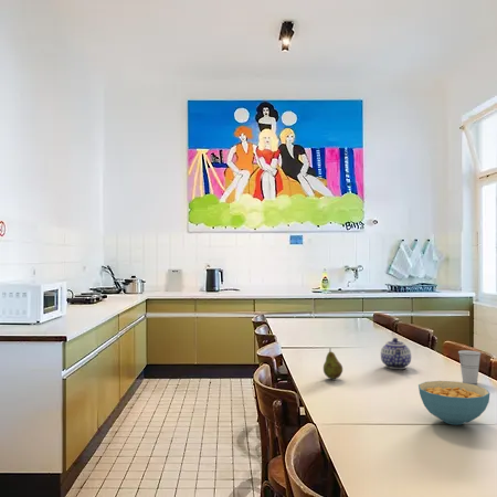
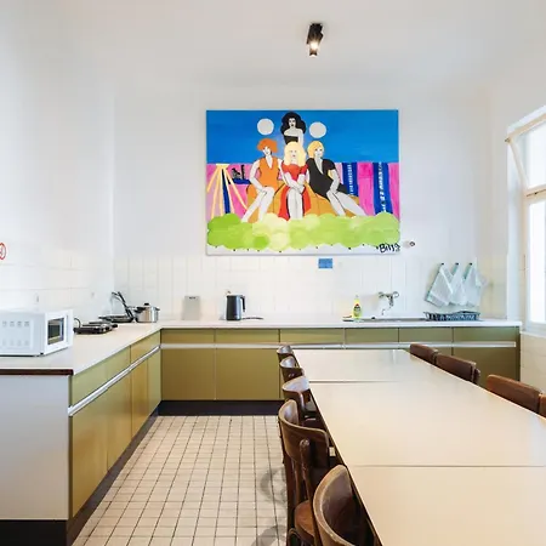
- cereal bowl (453, 404)
- cup (469, 367)
- fruit (332, 363)
- teapot (395, 352)
